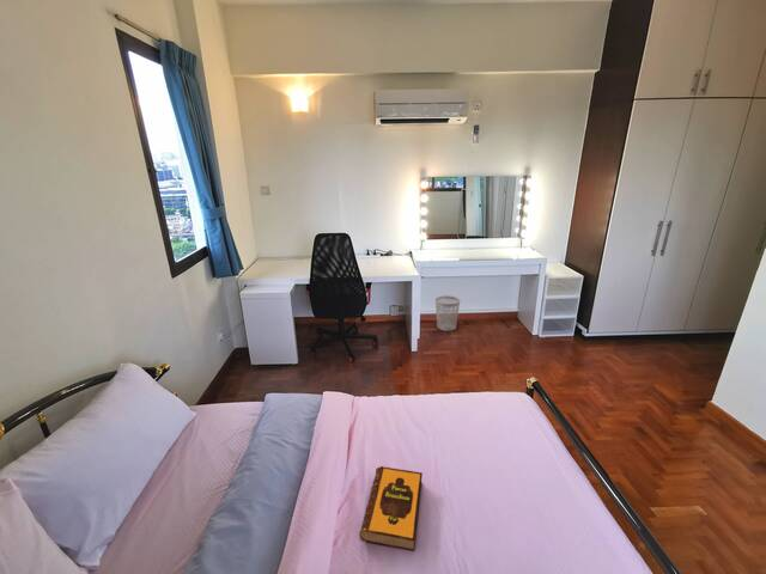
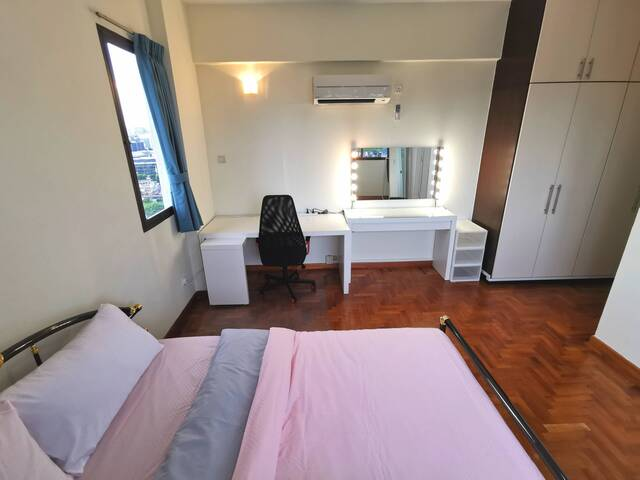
- wastebasket (446, 313)
- hardback book (393, 503)
